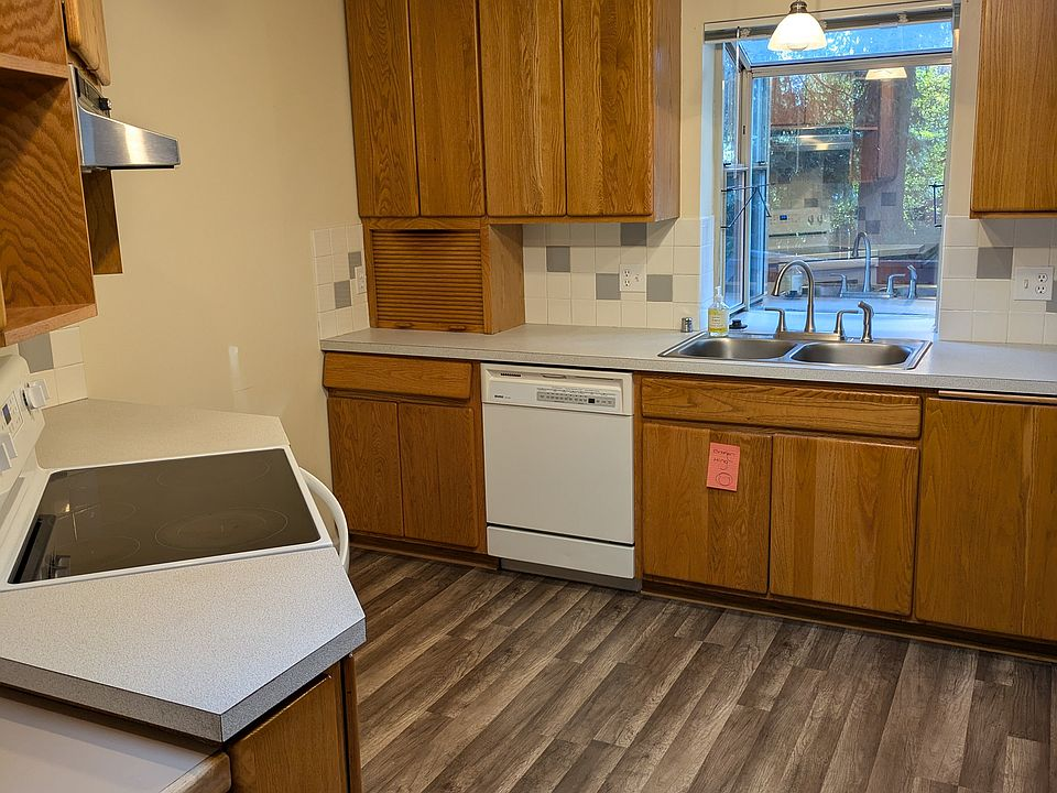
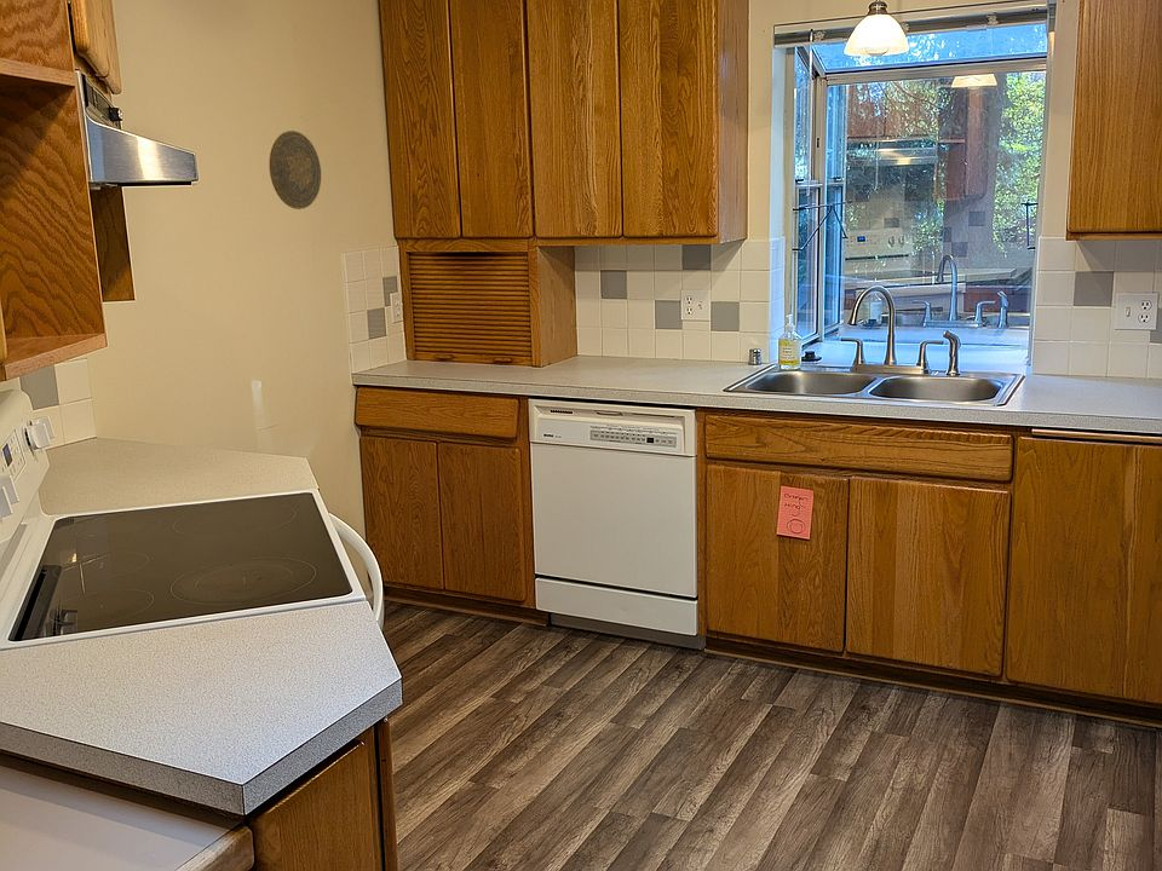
+ decorative plate (298, 169)
